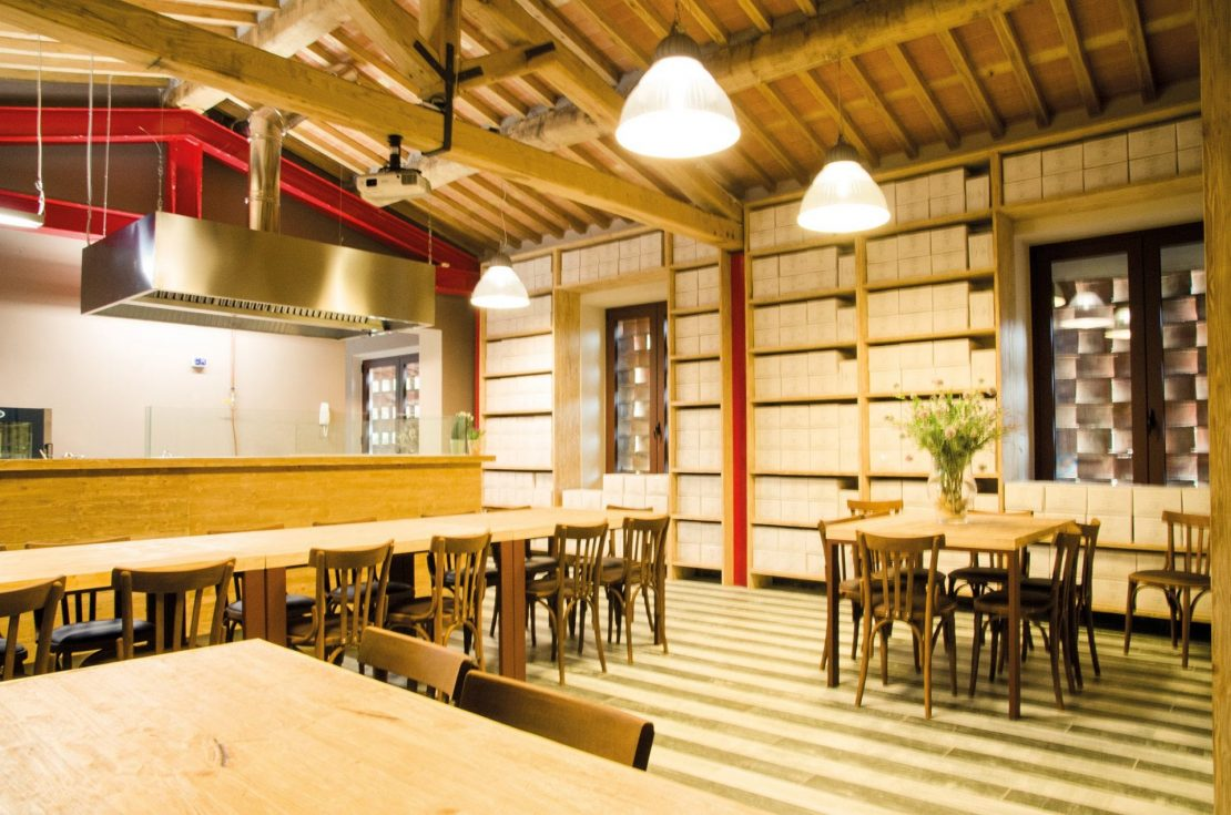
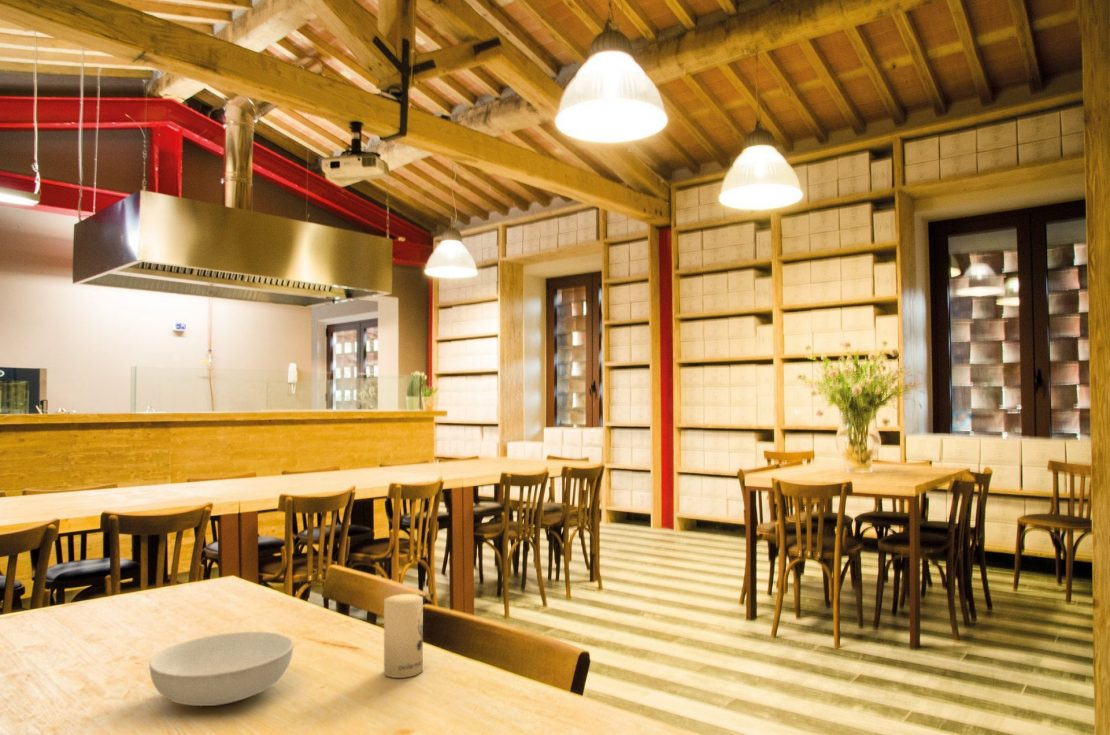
+ candle (403, 634)
+ serving bowl (223, 672)
